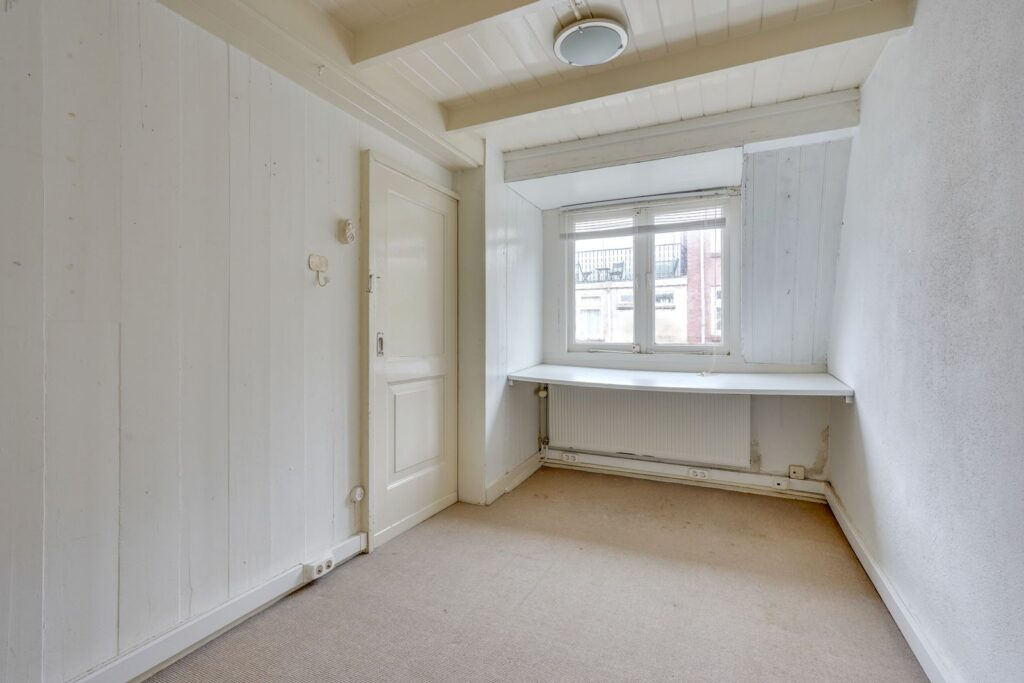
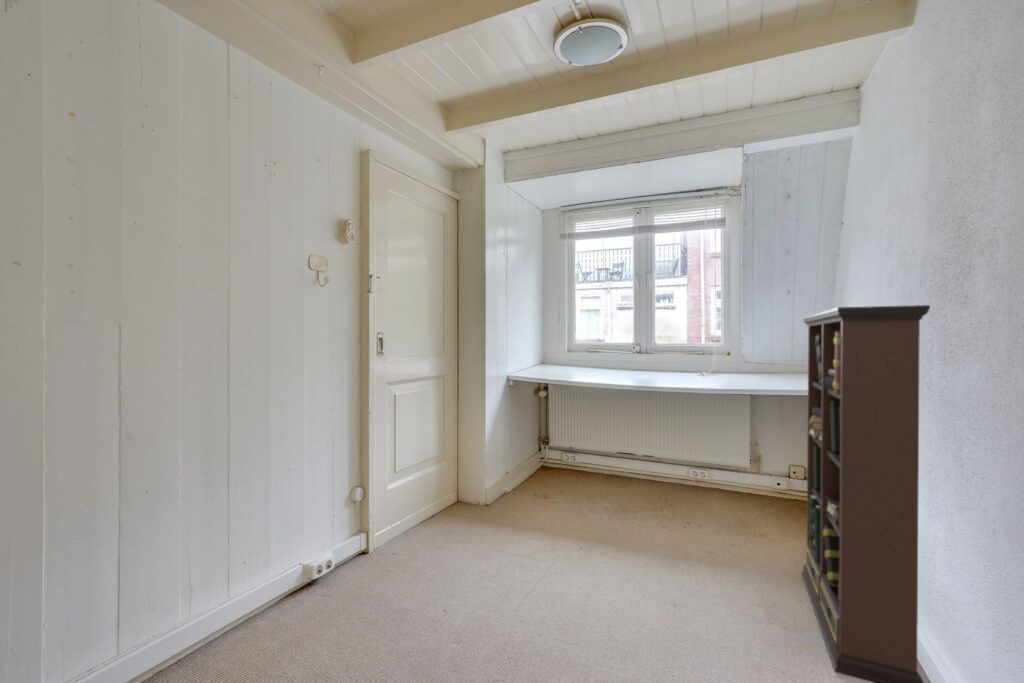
+ bookcase (850, 467)
